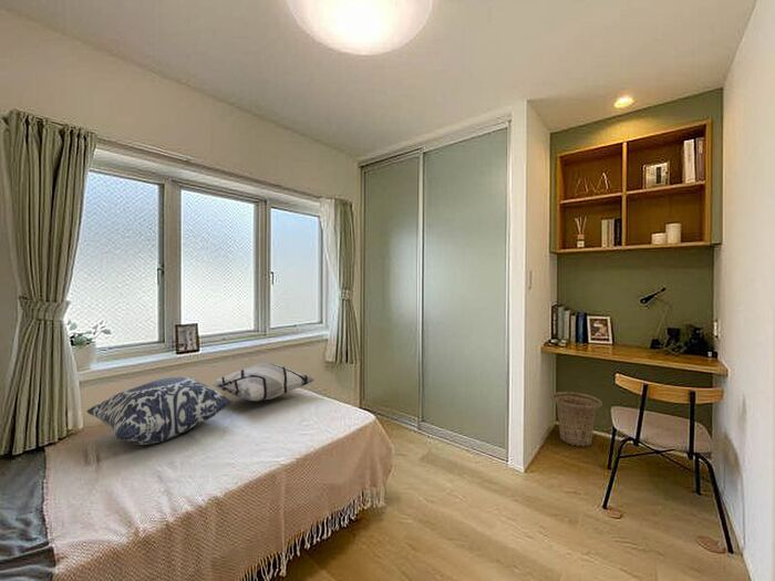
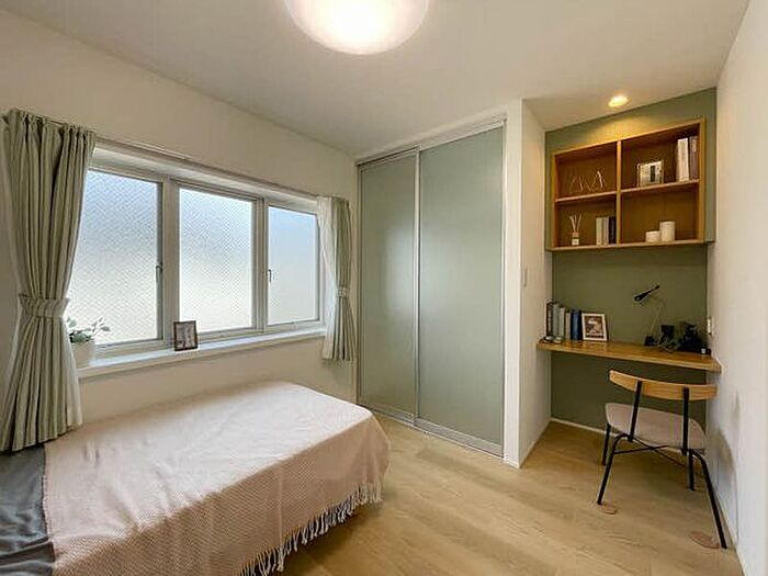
- cushion (163, 406)
- basket (575, 418)
- decorative pillow (264, 381)
